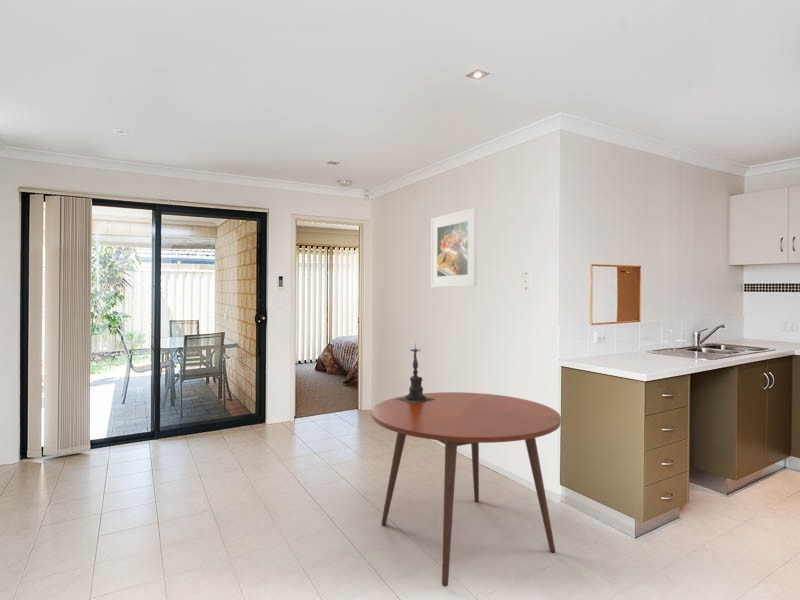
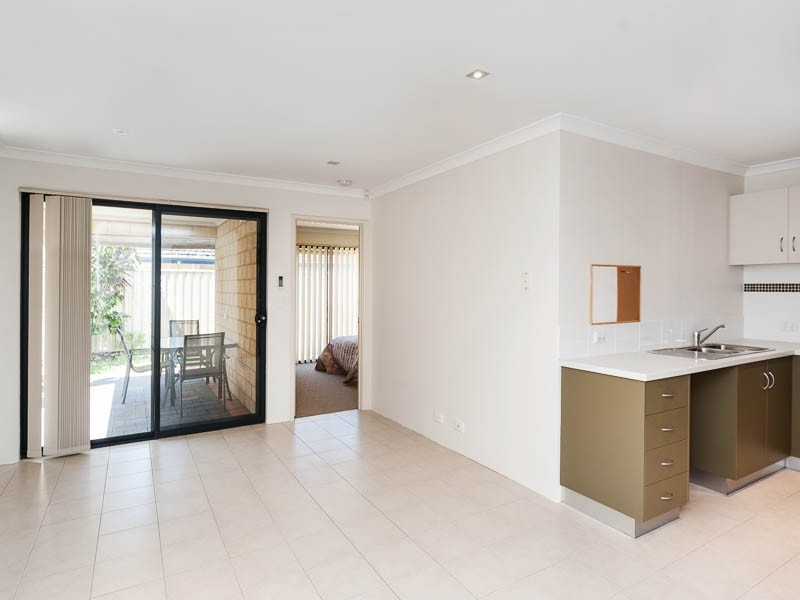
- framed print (452, 250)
- dining table (454, 473)
- candle holder (415, 370)
